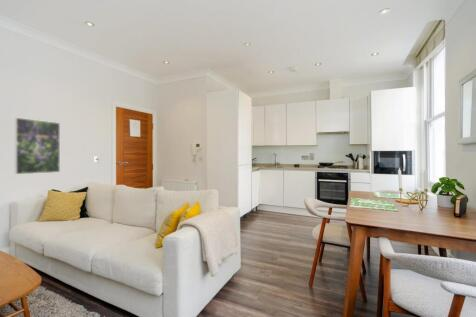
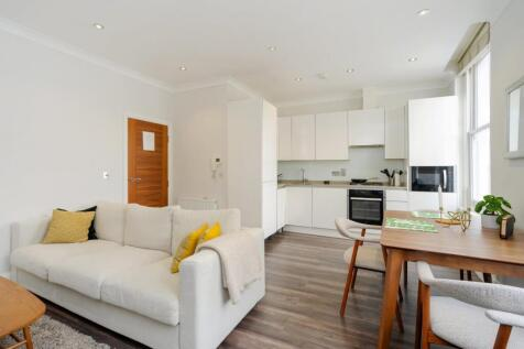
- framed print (38, 146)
